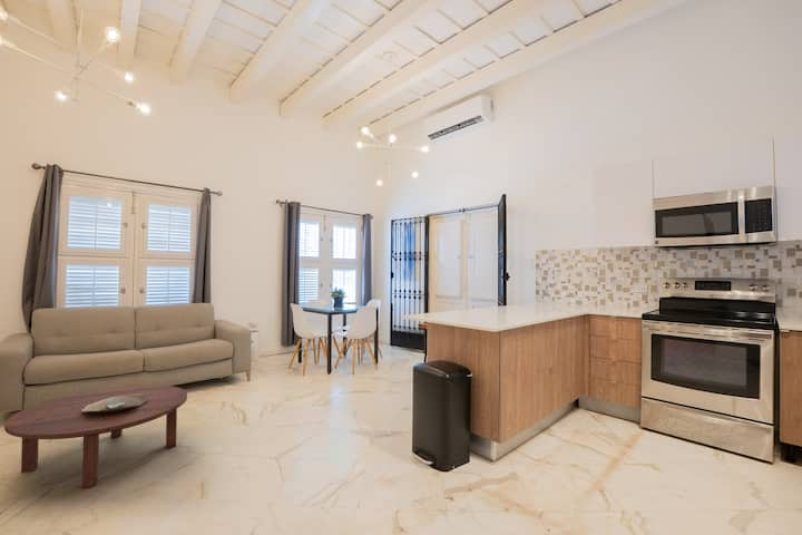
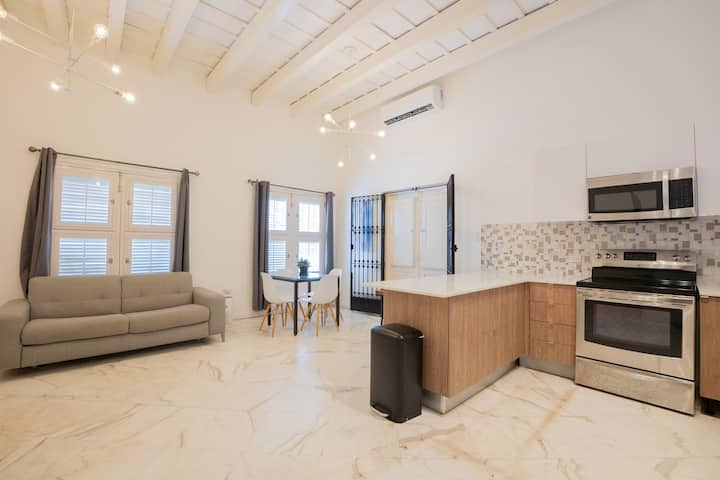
- decorative bowl (116, 401)
- coffee table (105, 430)
